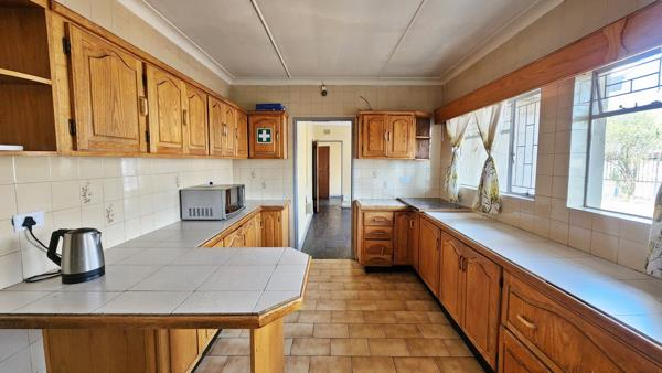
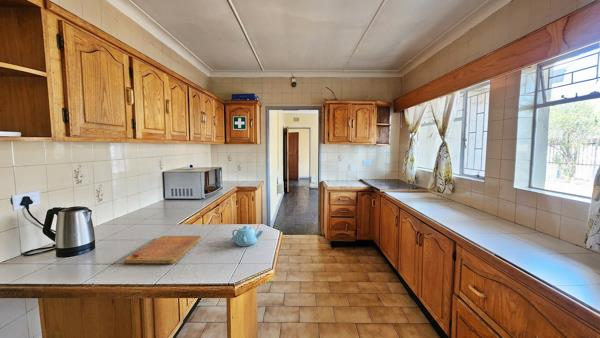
+ cutting board (167, 247)
+ teapot (247, 234)
